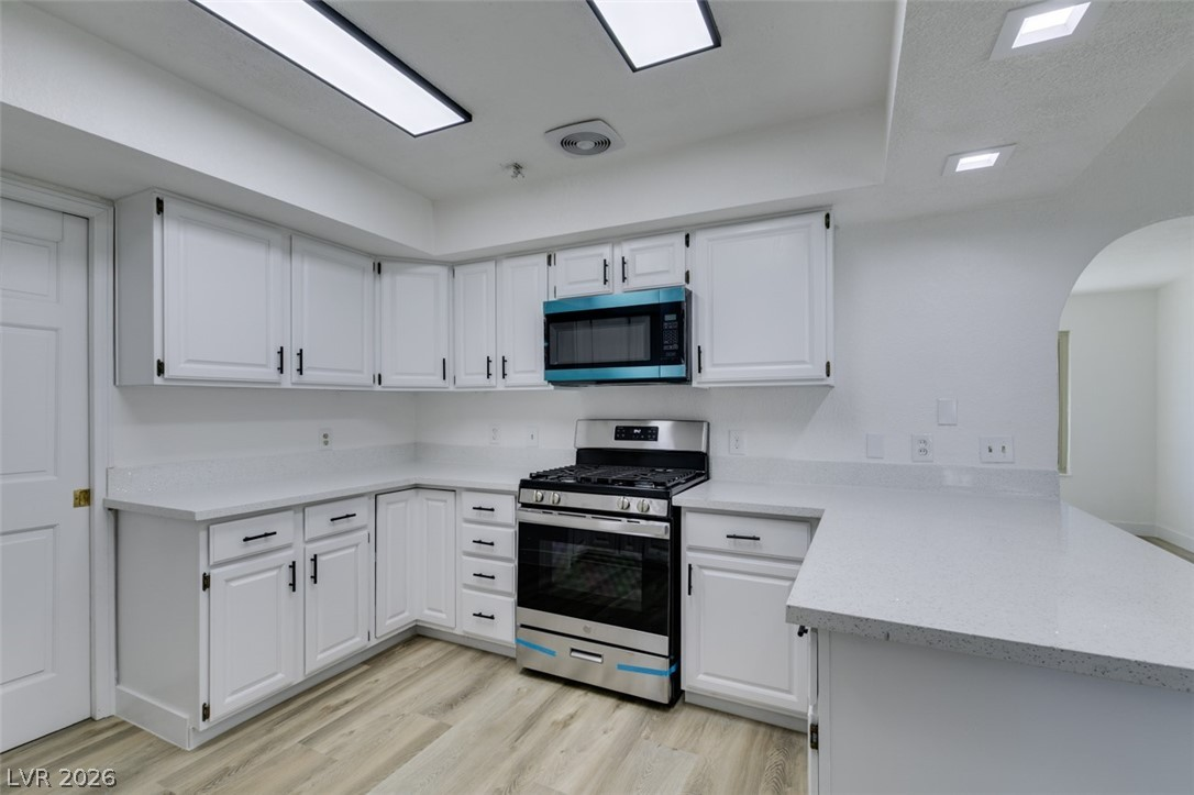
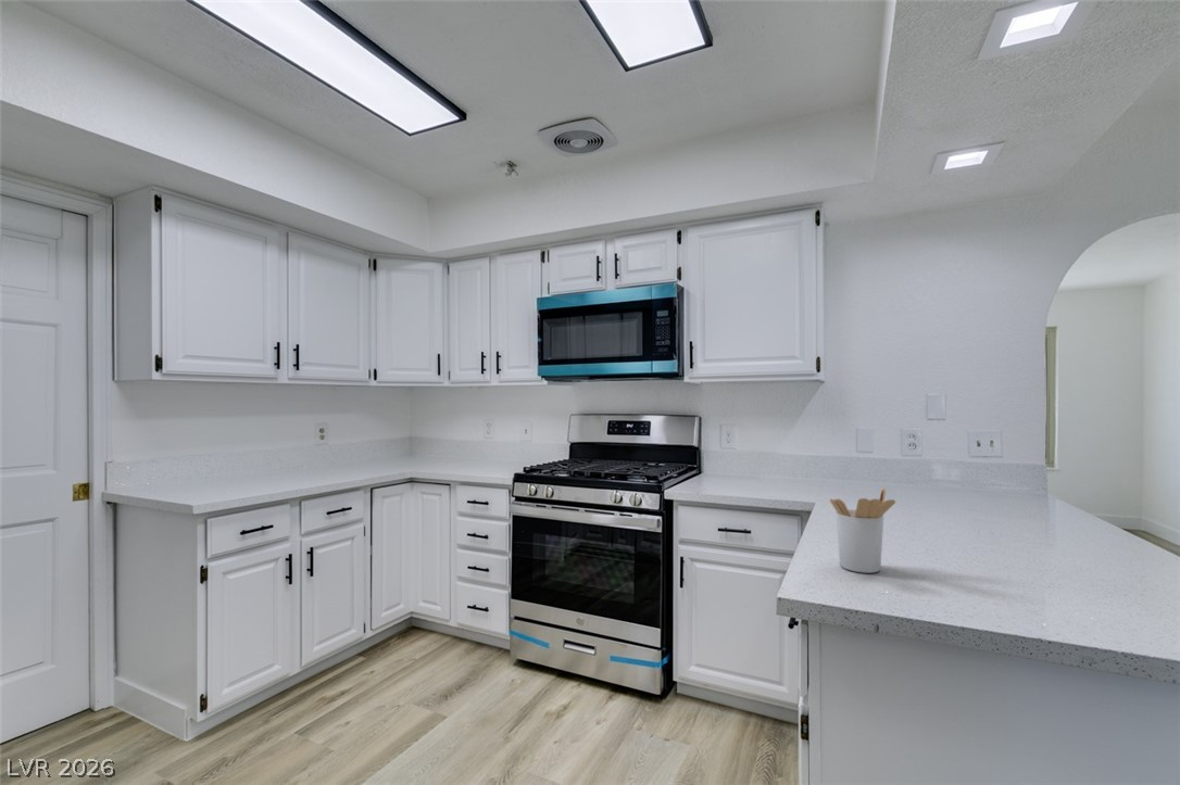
+ utensil holder (865, 530)
